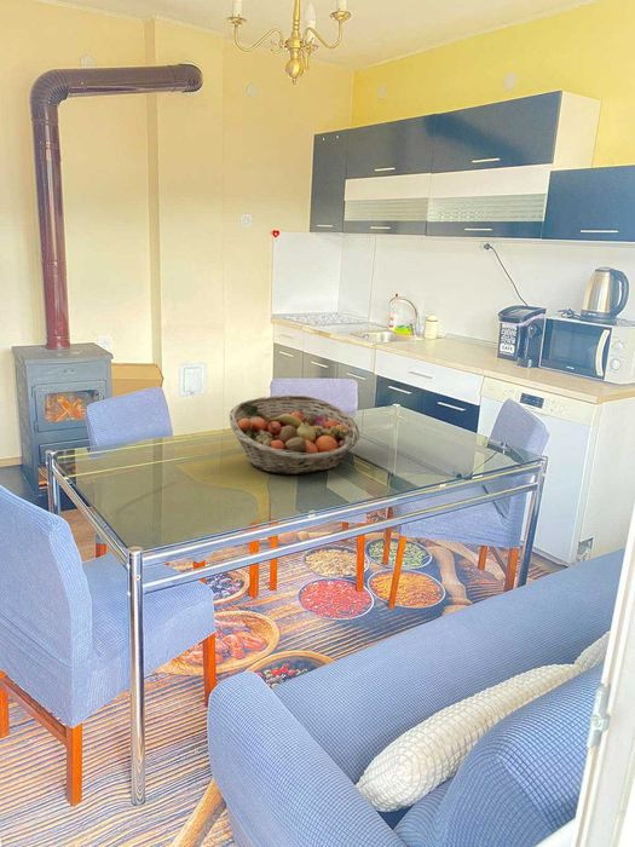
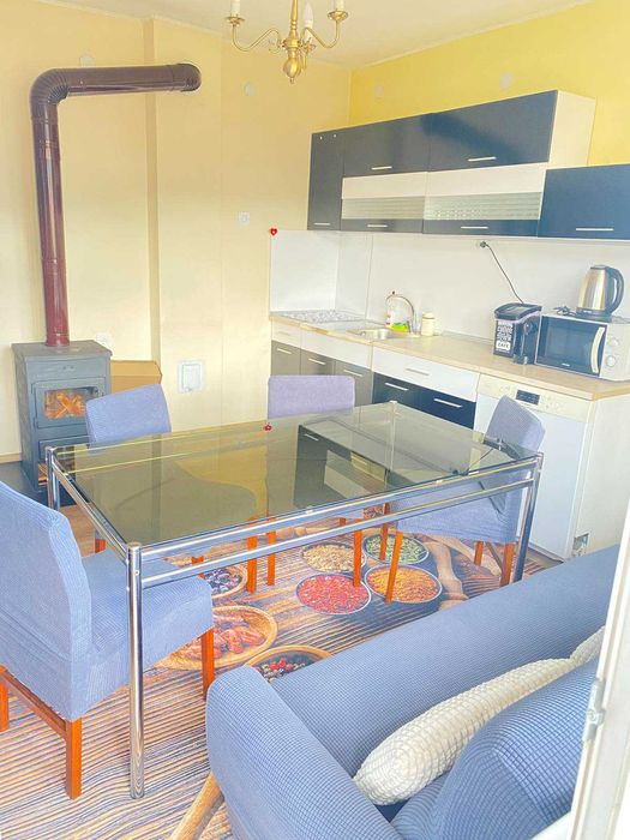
- fruit basket (294, 433)
